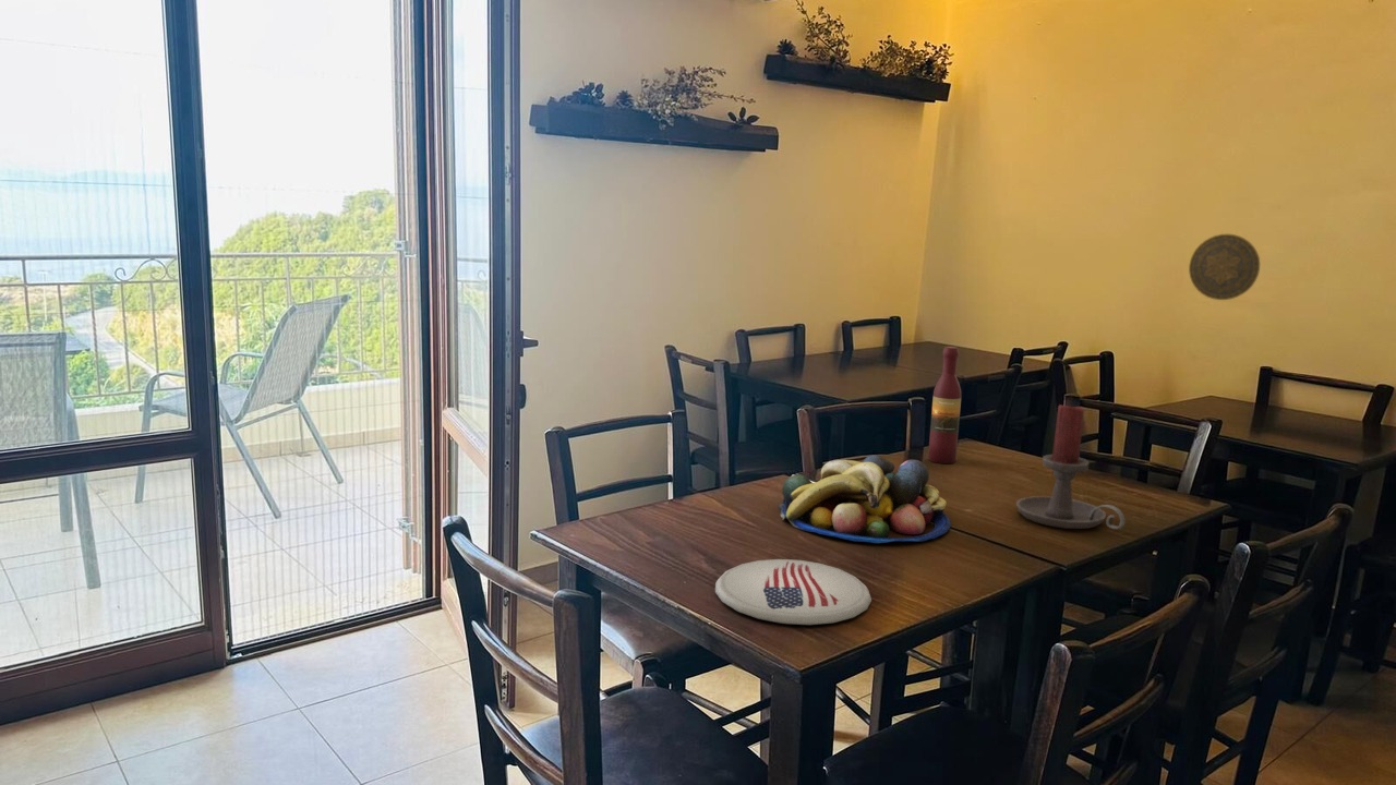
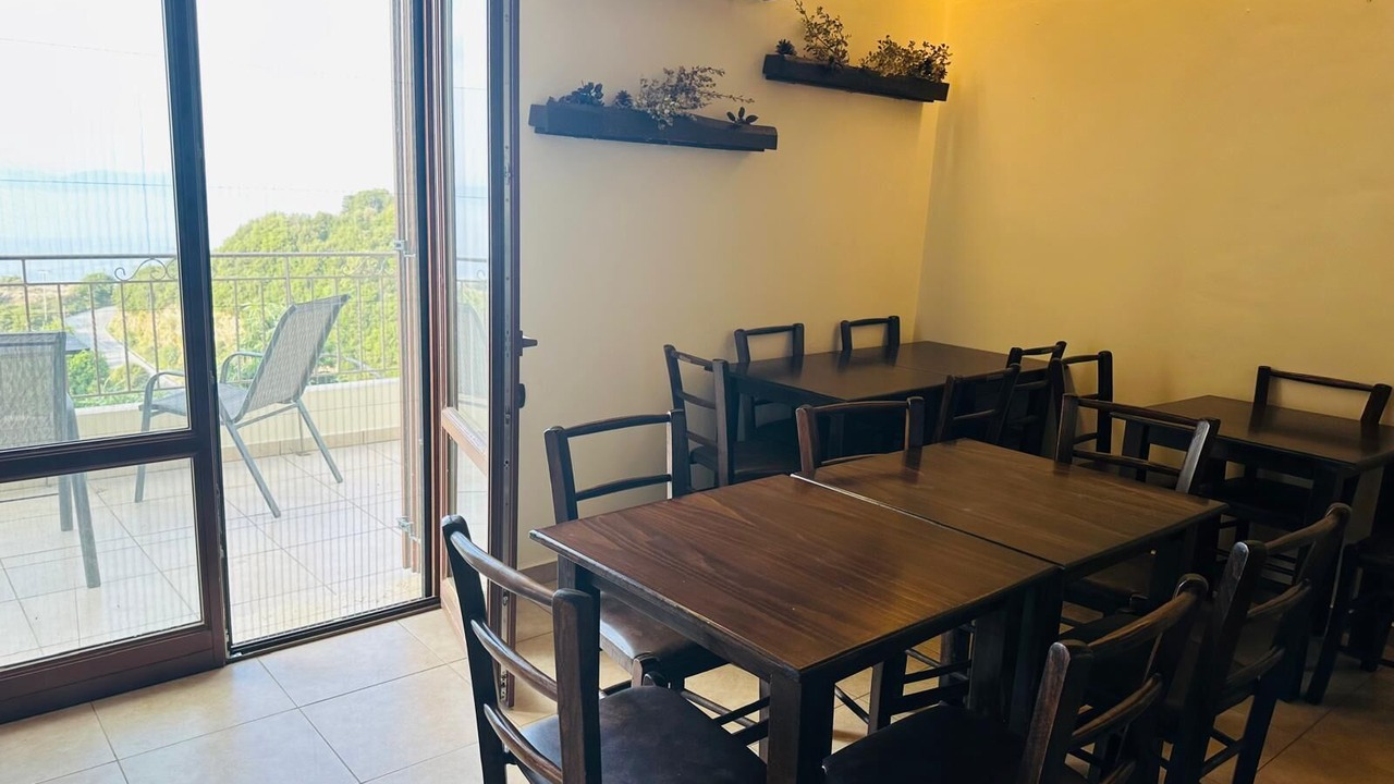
- plate (792, 588)
- wine bottle (946, 403)
- fruit bowl (866, 487)
- candle holder (1076, 464)
- decorative plate (1223, 267)
